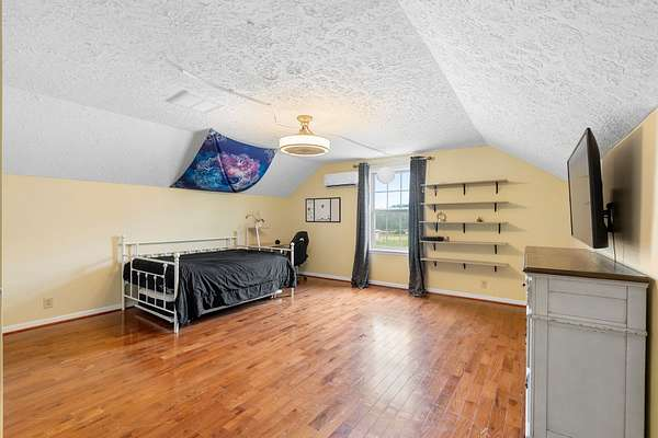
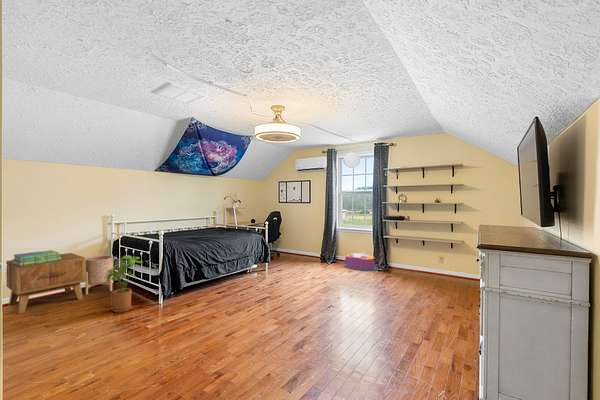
+ side table (47, 280)
+ stack of books (36, 257)
+ house plant (122, 283)
+ storage bin (360, 259)
+ planter (99, 273)
